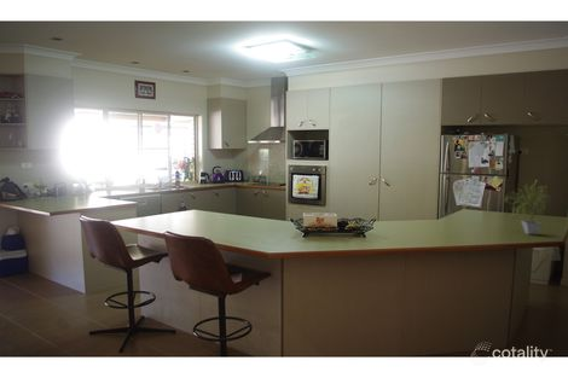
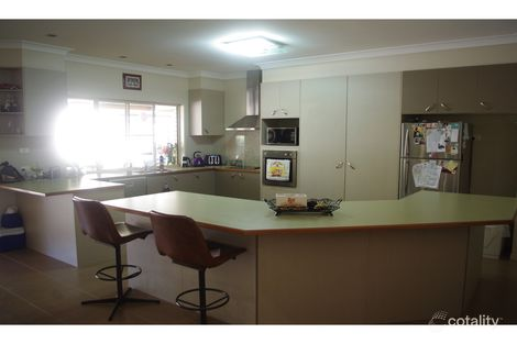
- potted plant (527, 205)
